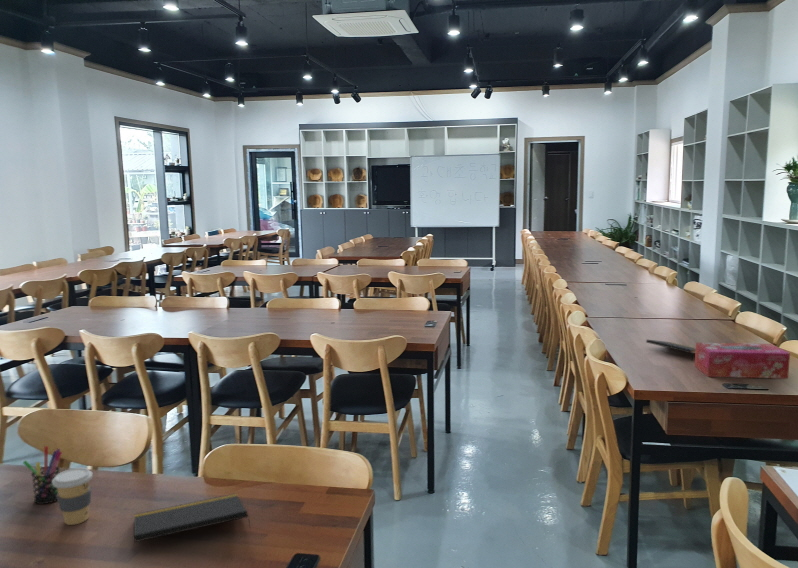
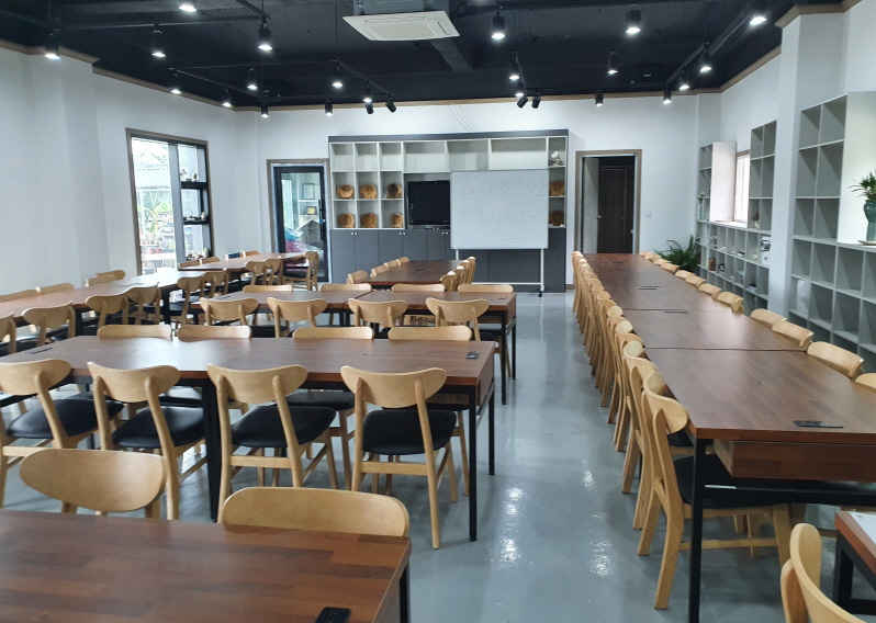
- tissue box (740, 360)
- coffee cup (74, 497)
- notepad (679, 347)
- pen holder (43, 474)
- notepad (189, 515)
